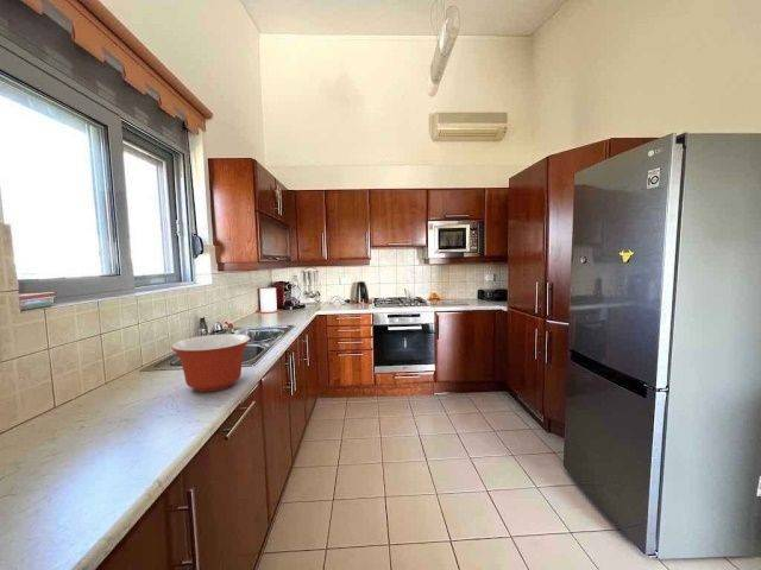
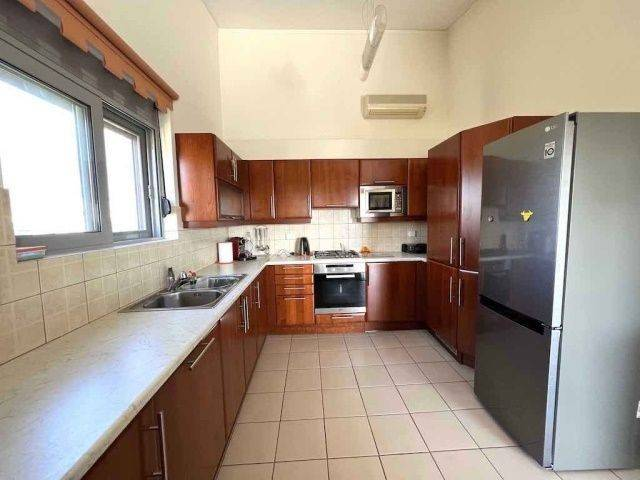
- mixing bowl (213, 362)
